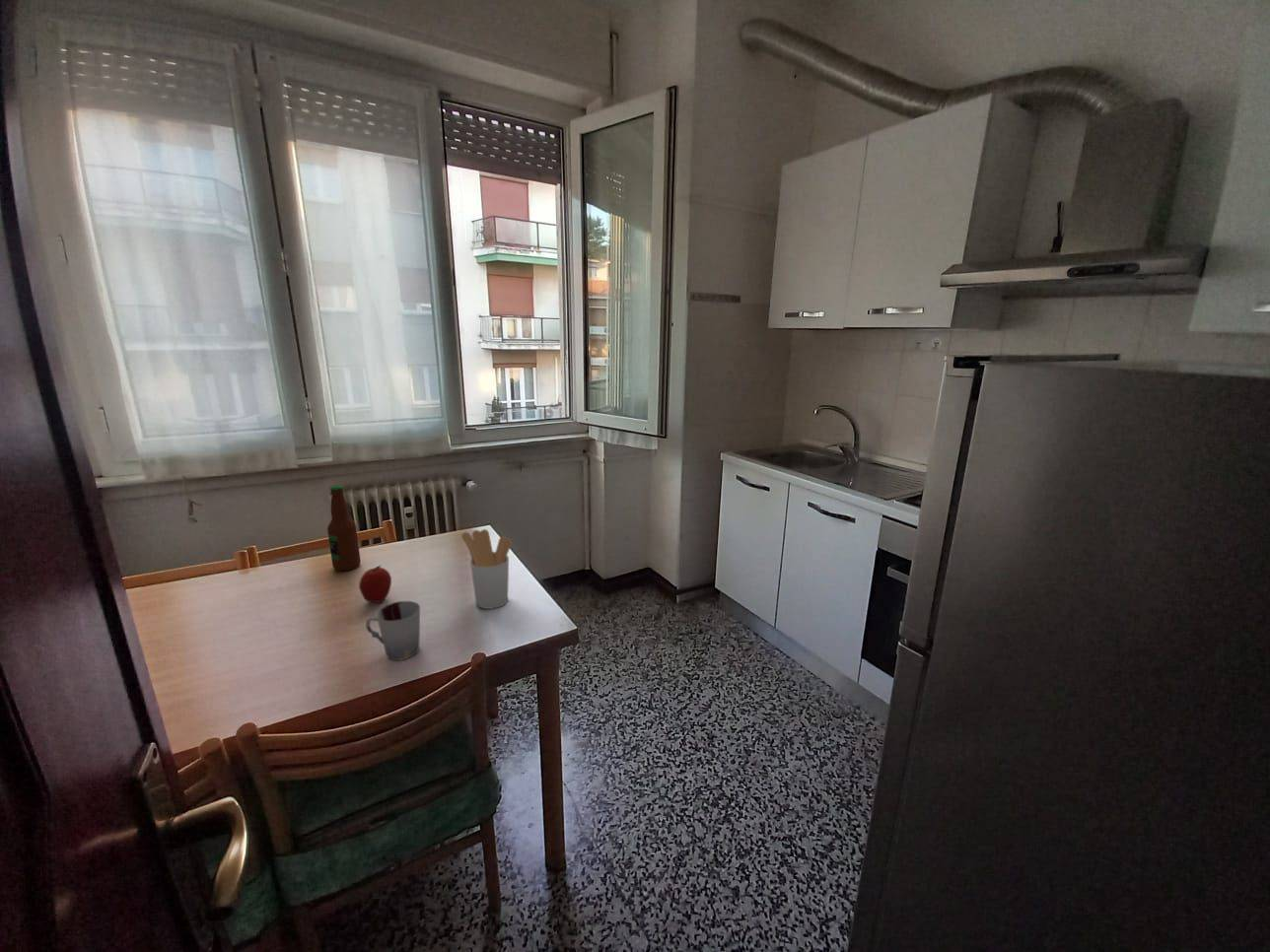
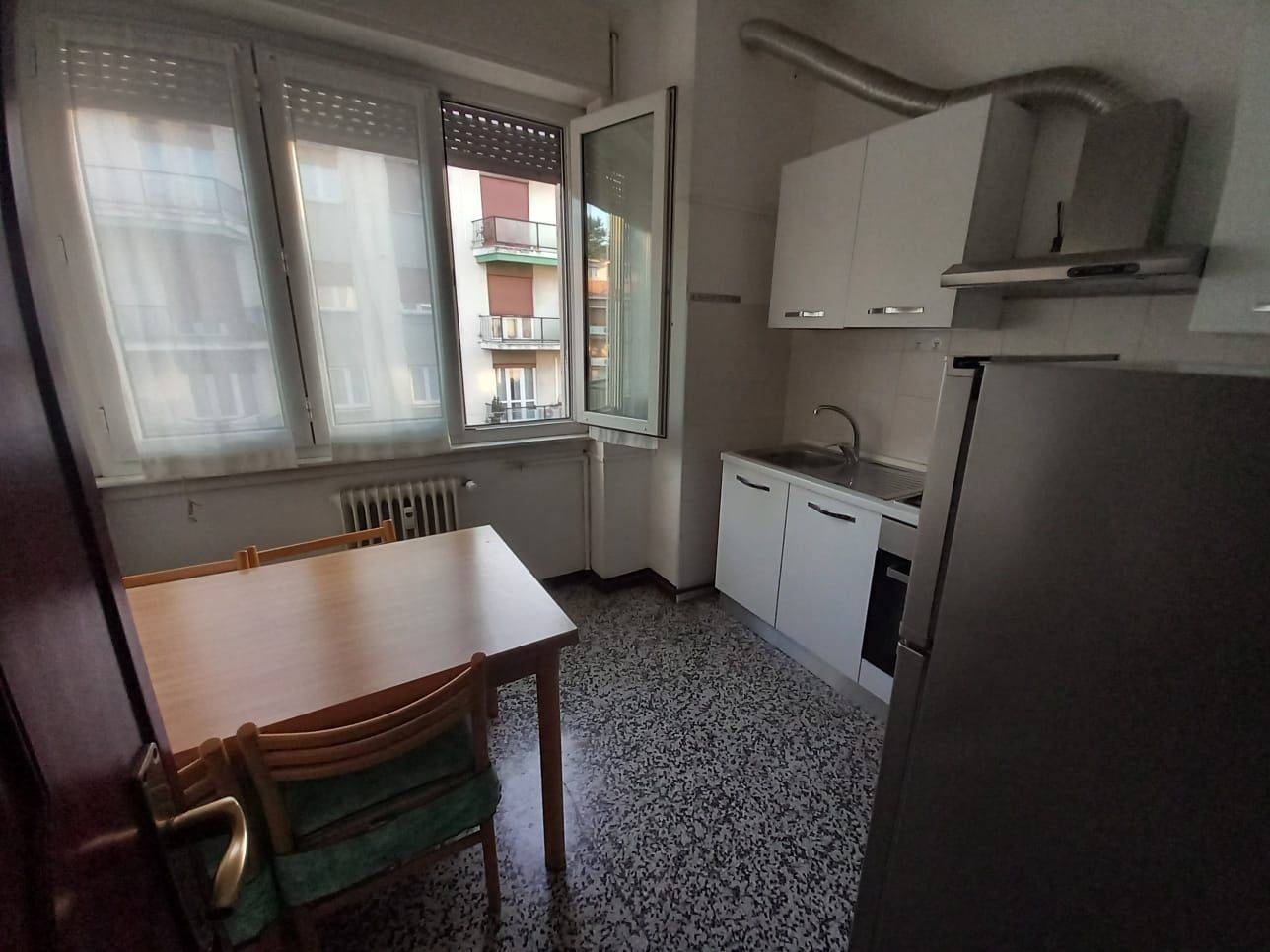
- cup (392, 631)
- utensil holder (485, 567)
- bottle (341, 527)
- fruit (376, 583)
